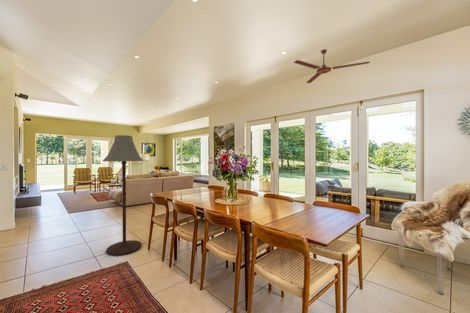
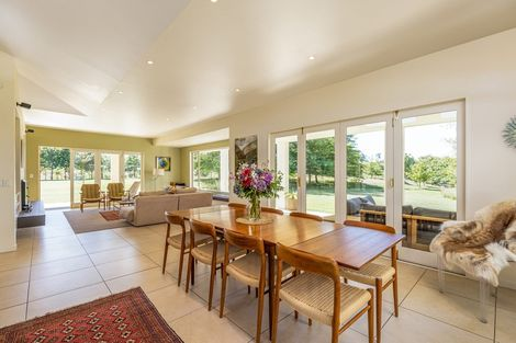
- floor lamp (124, 192)
- ceiling fan (333, 67)
